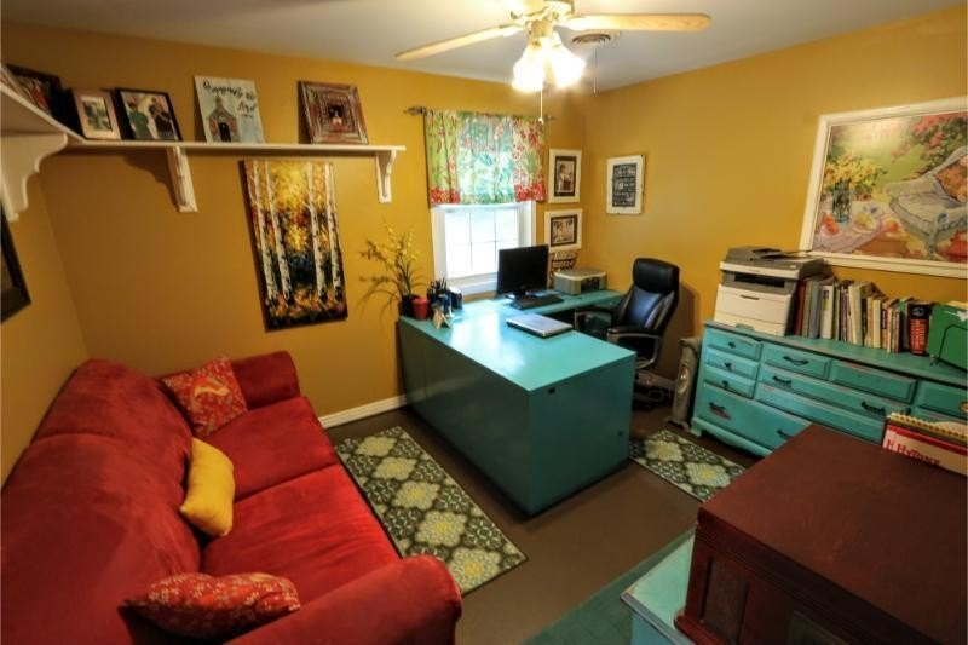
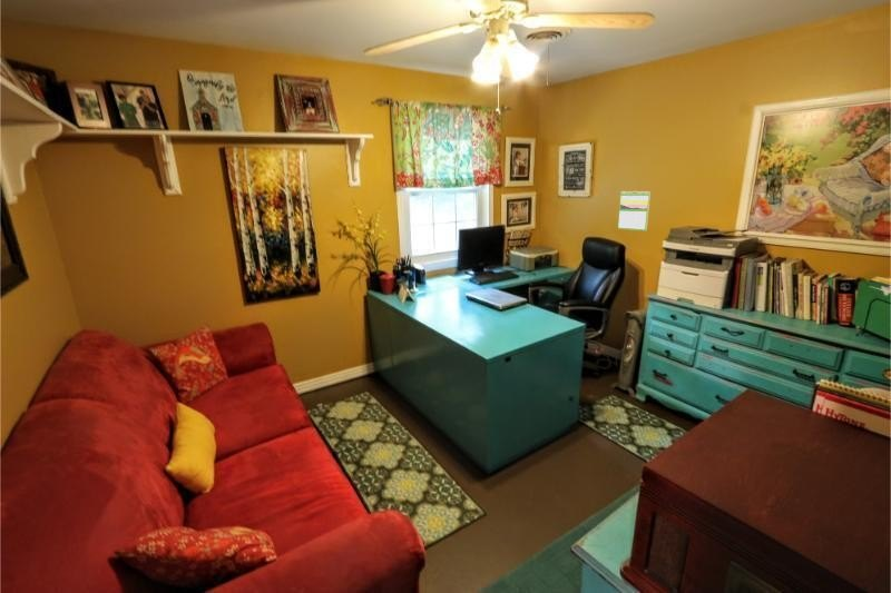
+ calendar (633, 210)
